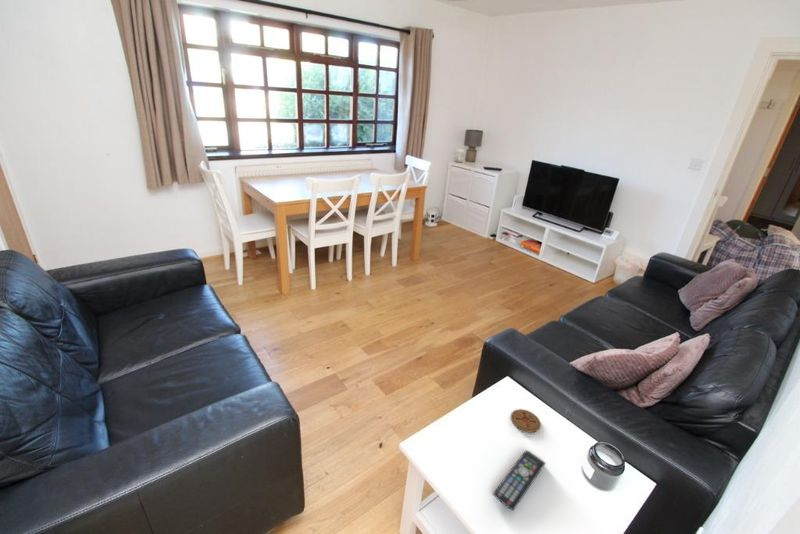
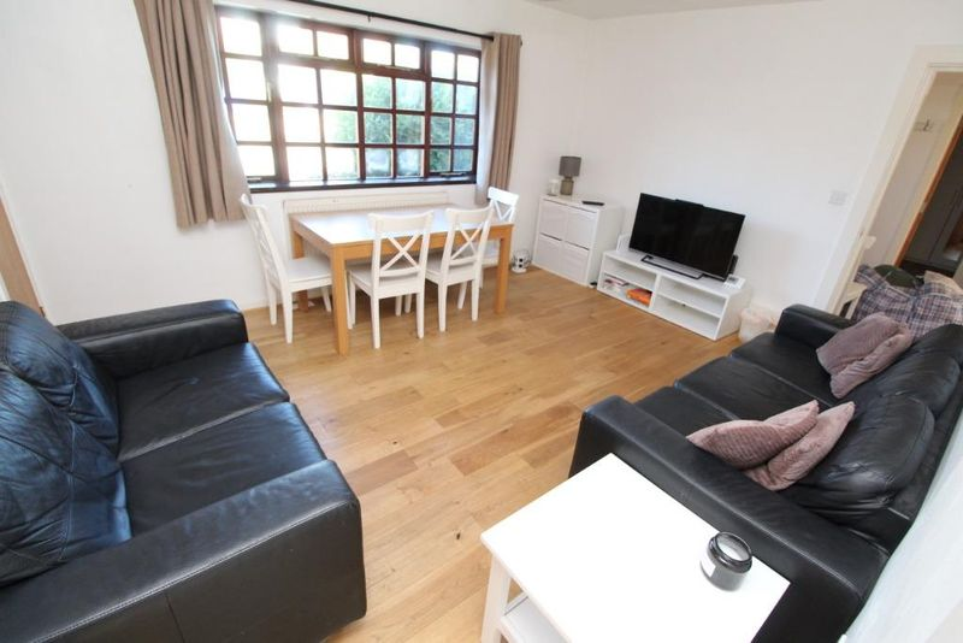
- coaster (525, 420)
- remote control (520, 477)
